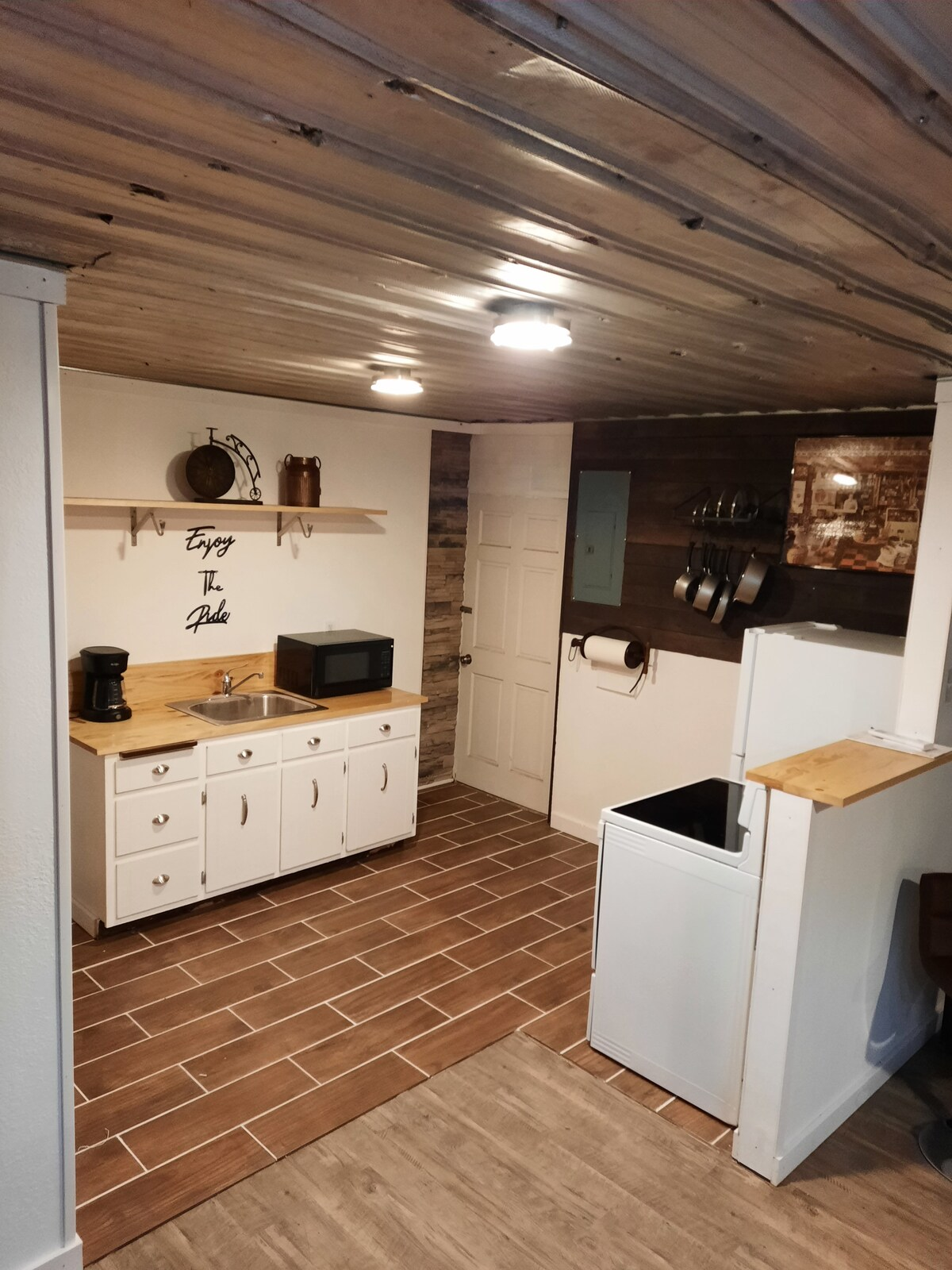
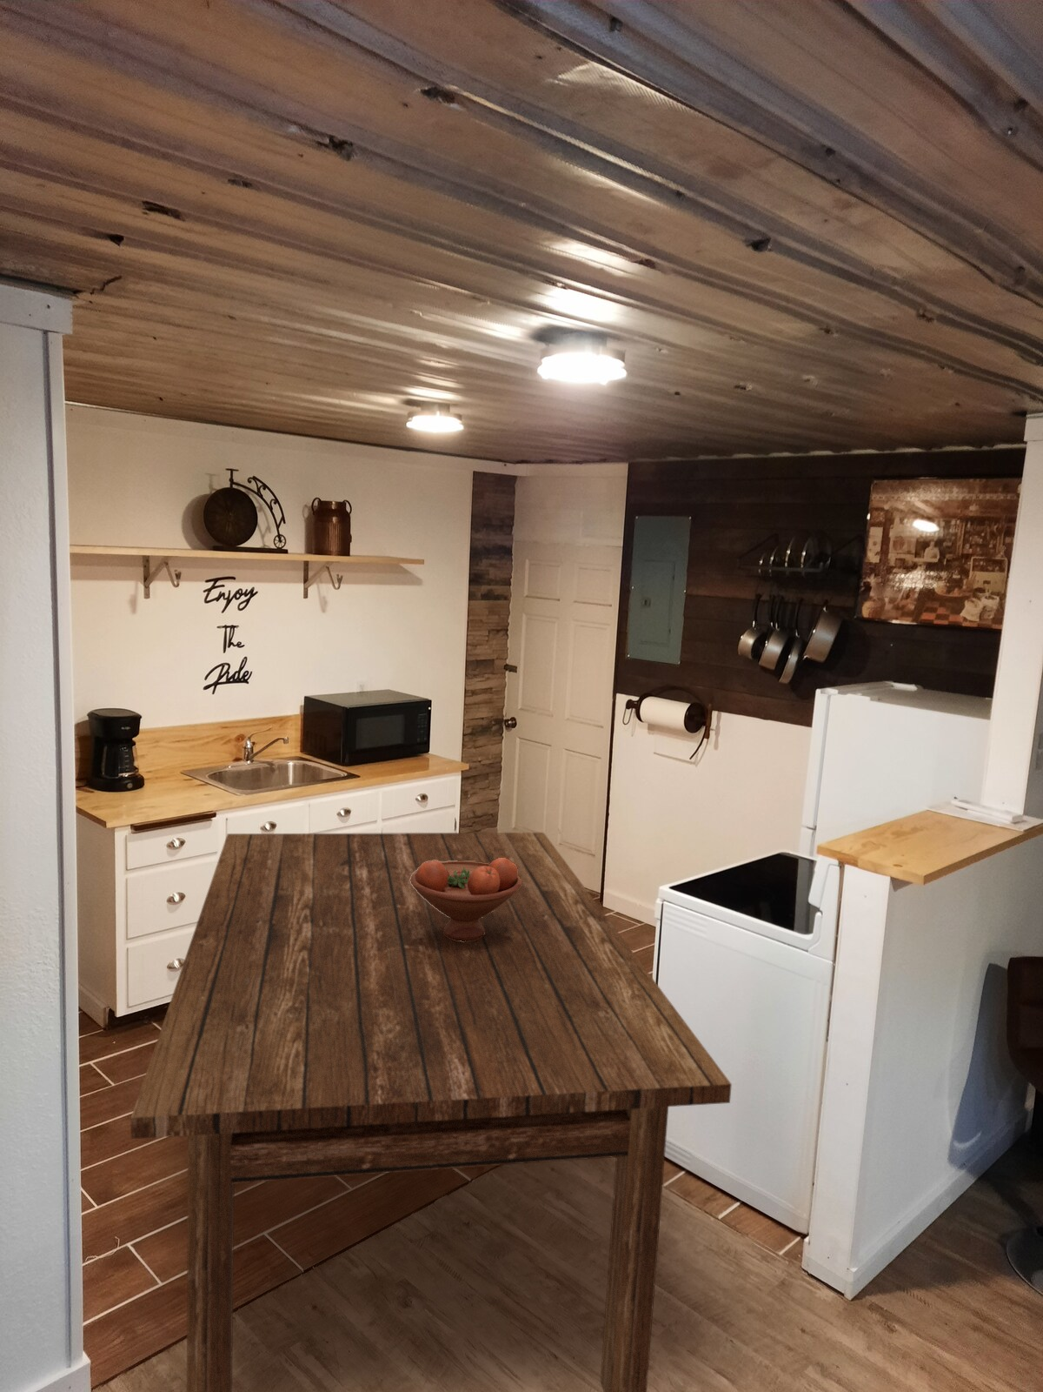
+ fruit bowl (465, 894)
+ dining table (405, 1065)
